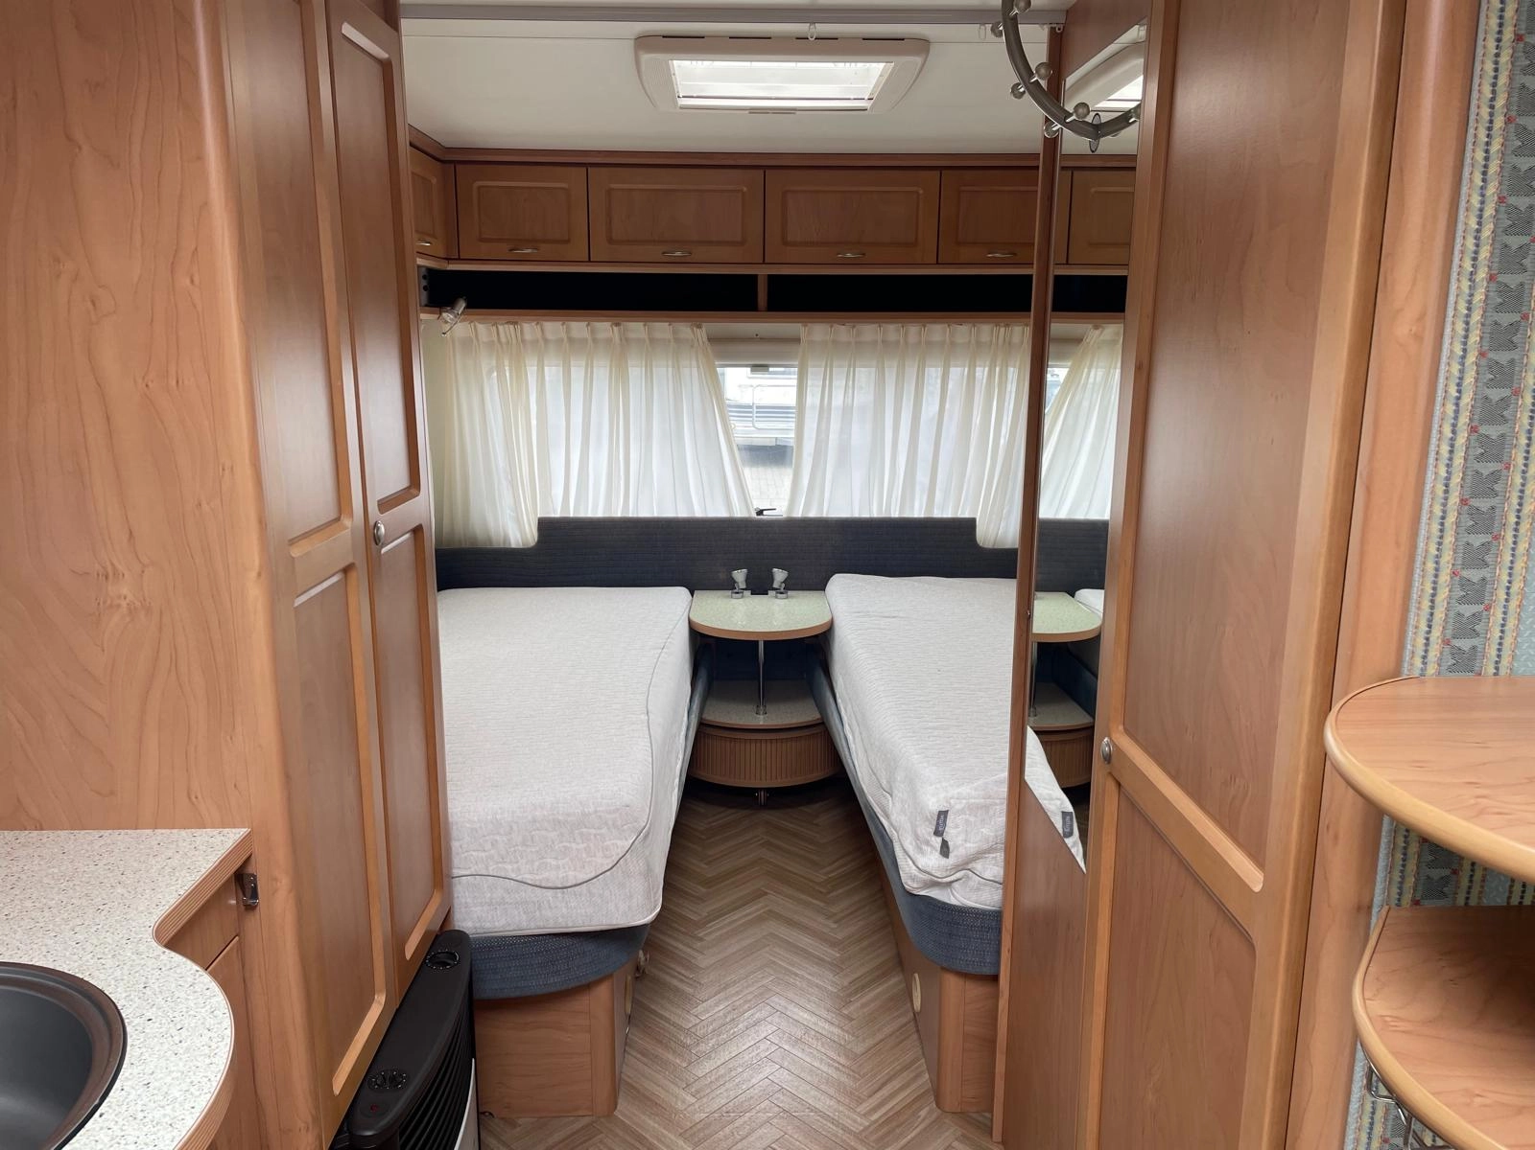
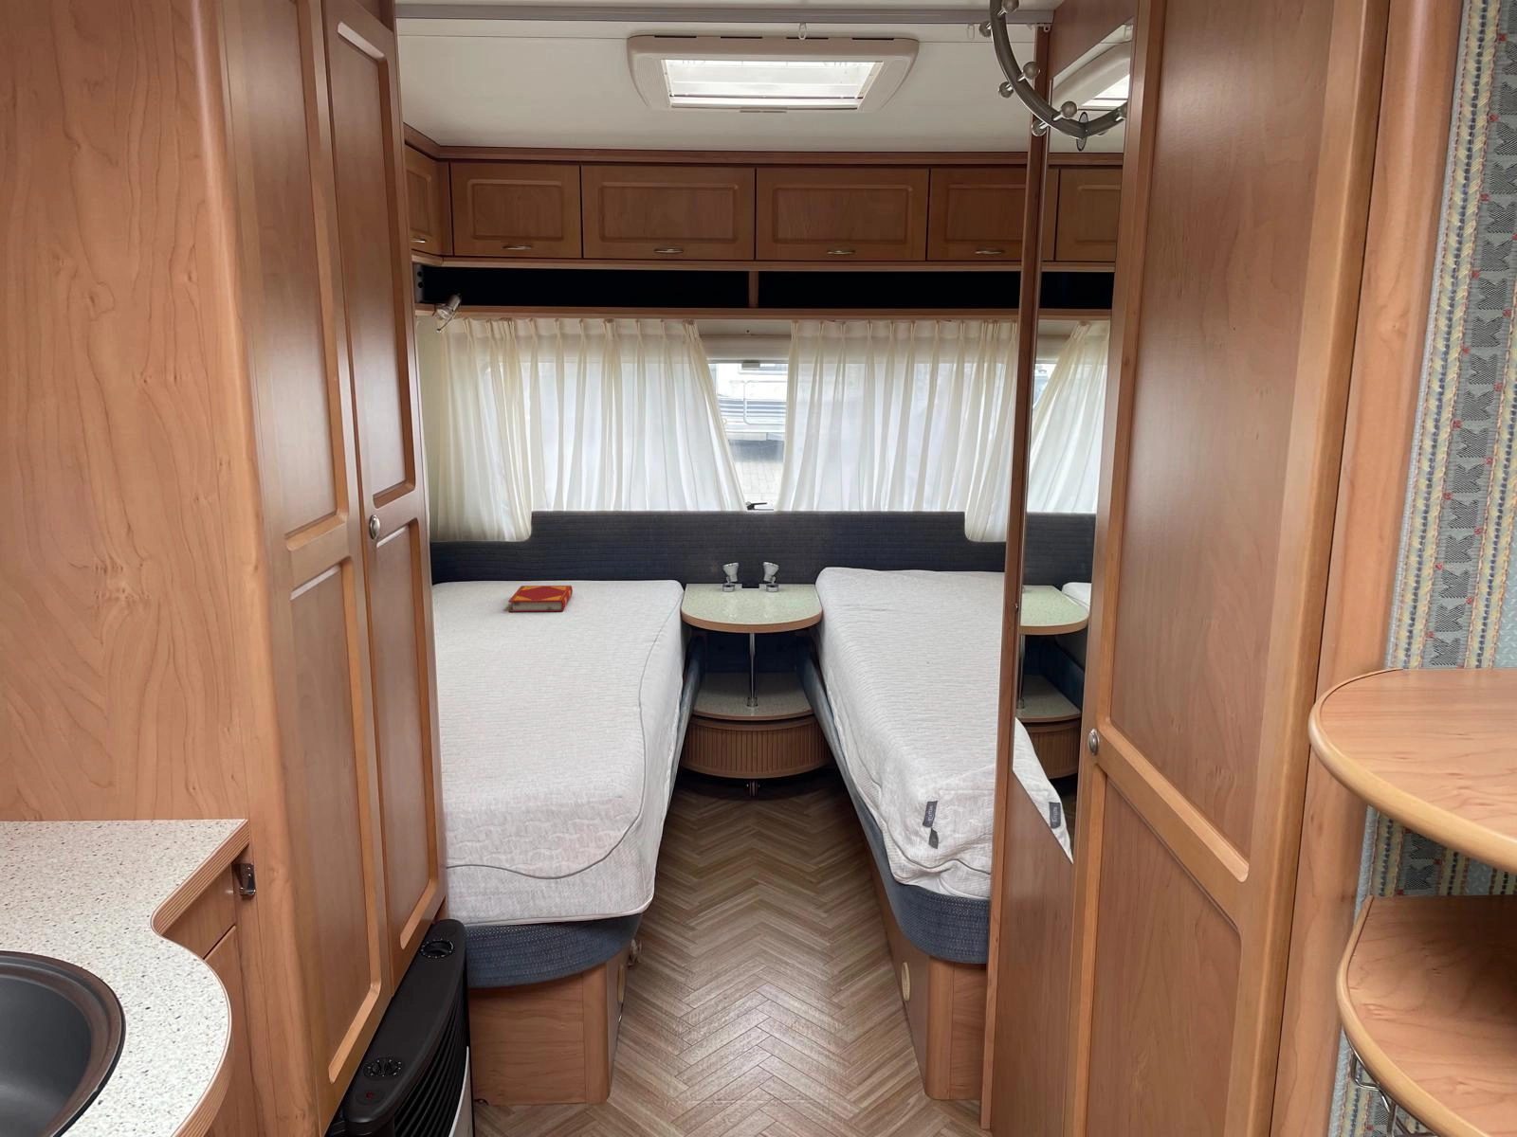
+ hardback book (541, 598)
